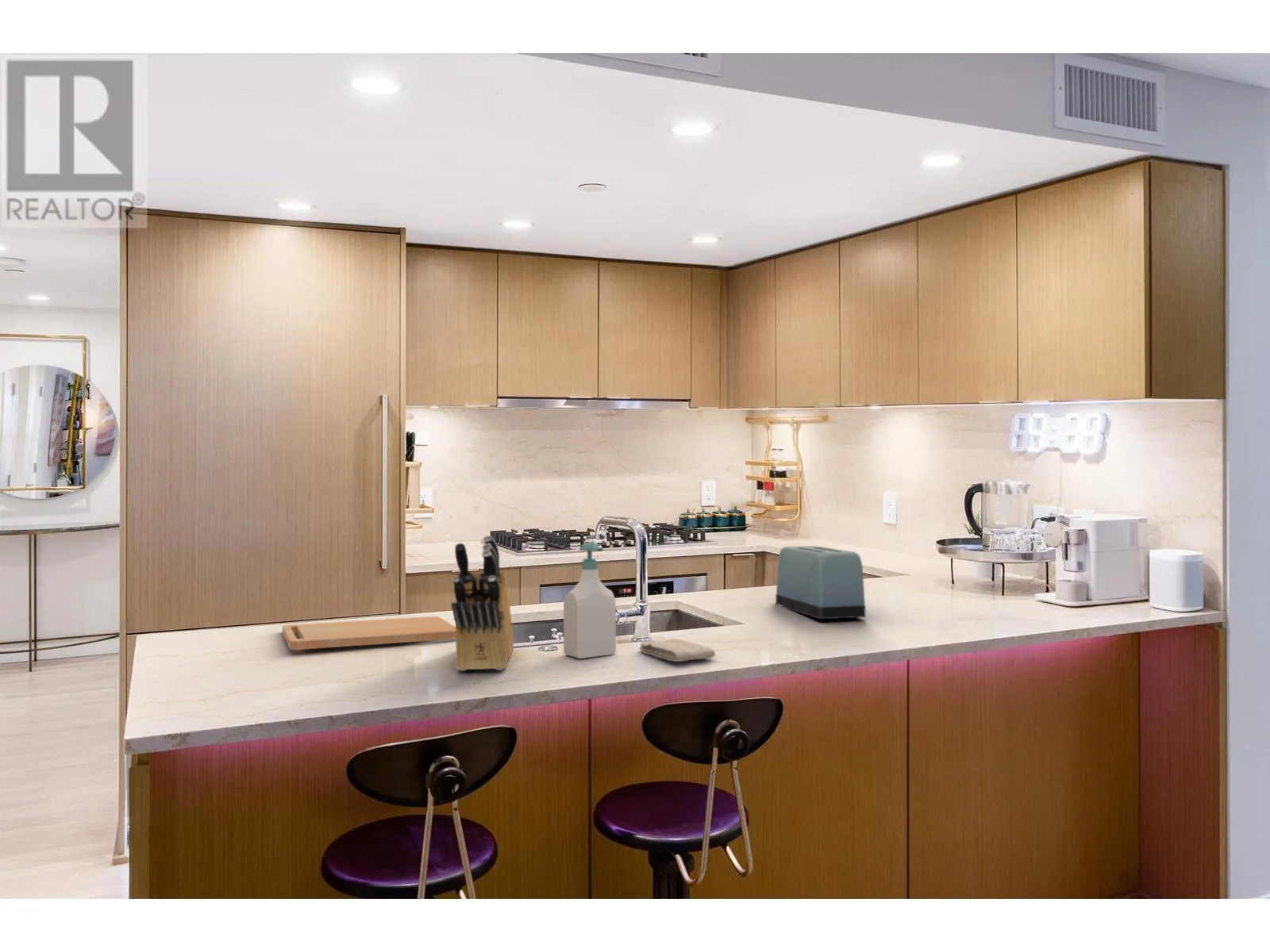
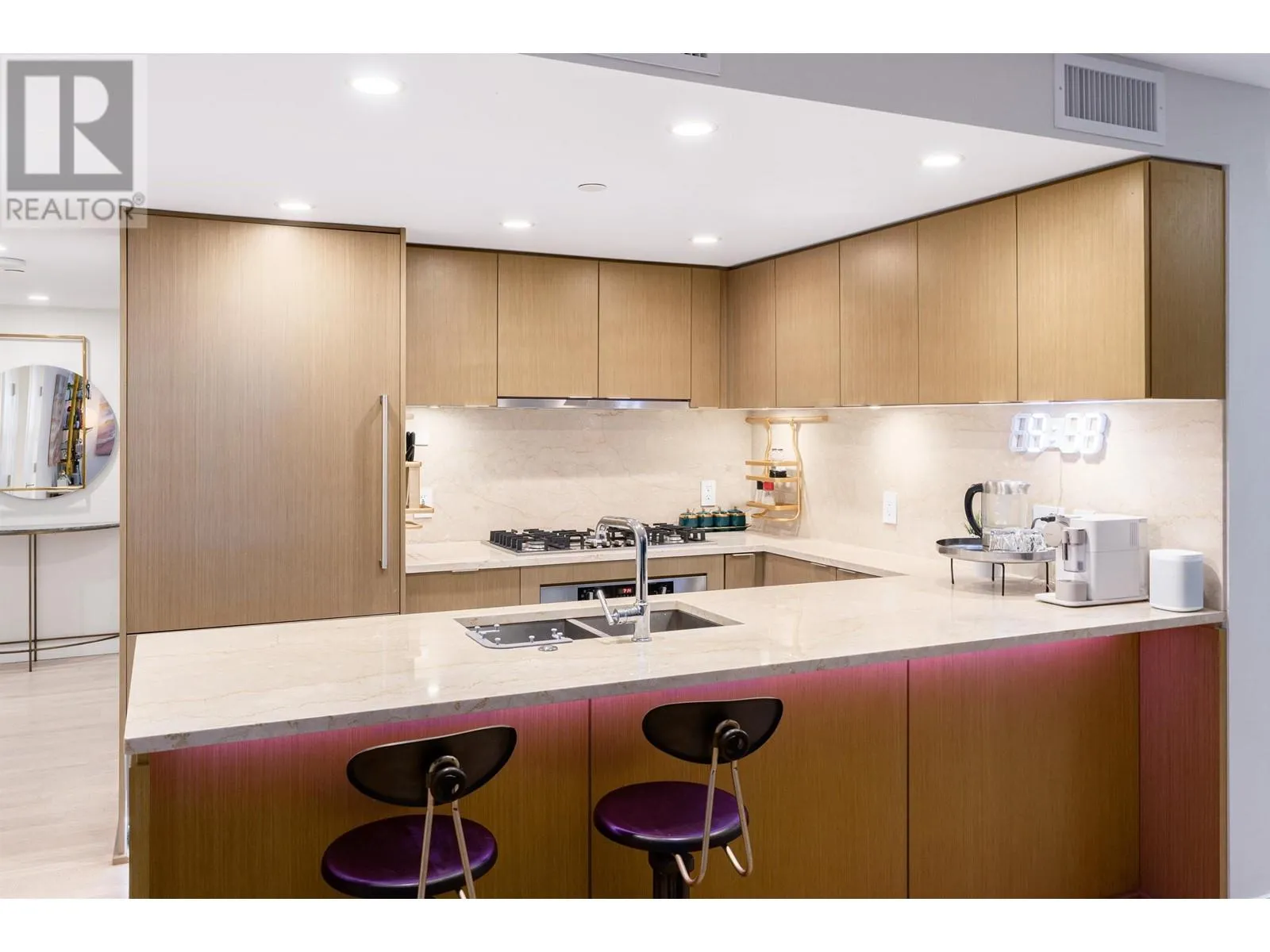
- knife block (483, 598)
- cutting board (370, 631)
- washcloth (675, 649)
- soap bottle (591, 598)
- toaster (818, 579)
